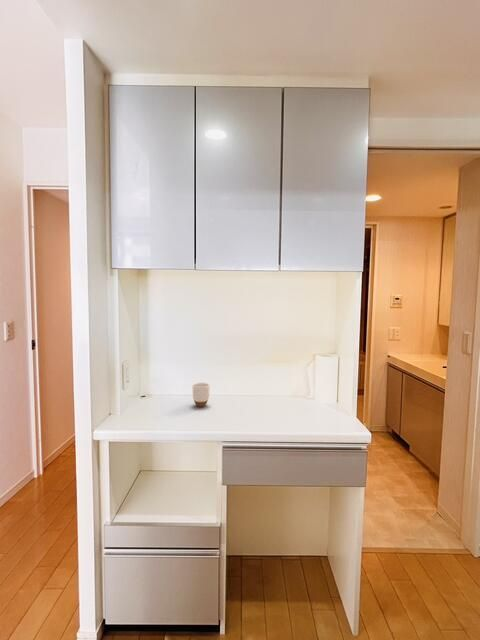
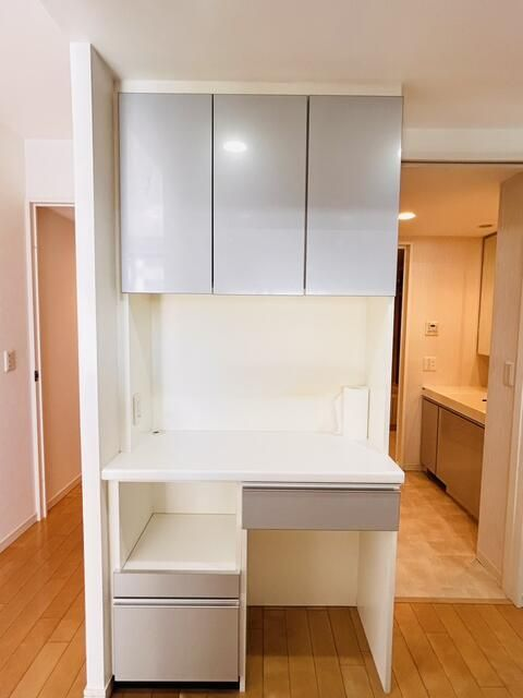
- mug (201, 394)
